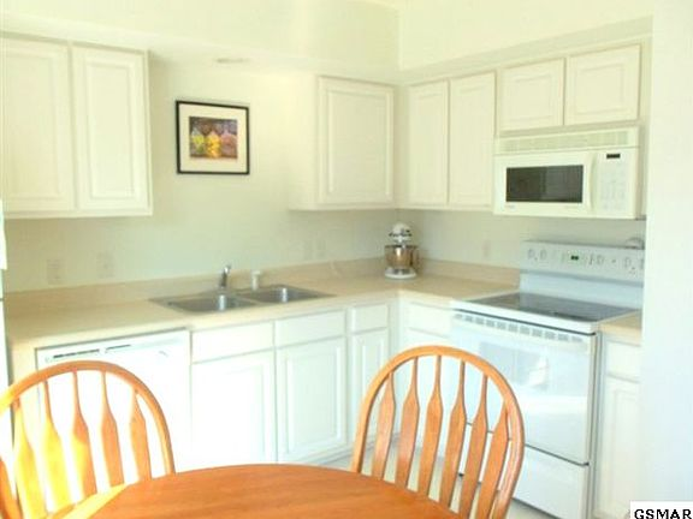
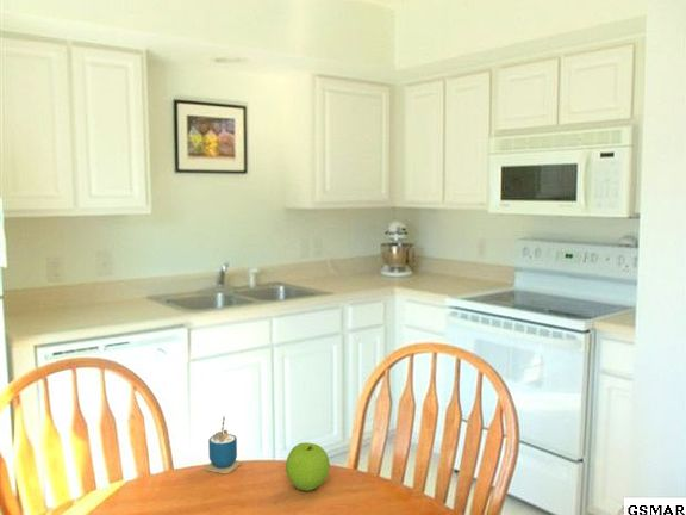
+ apple (307, 466)
+ cup (223, 442)
